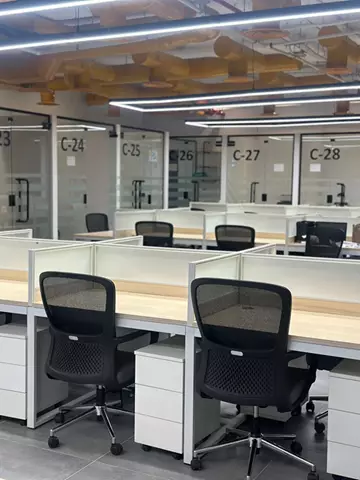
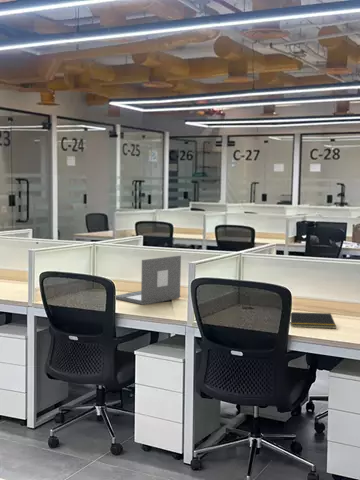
+ notepad (311, 320)
+ laptop (147, 277)
